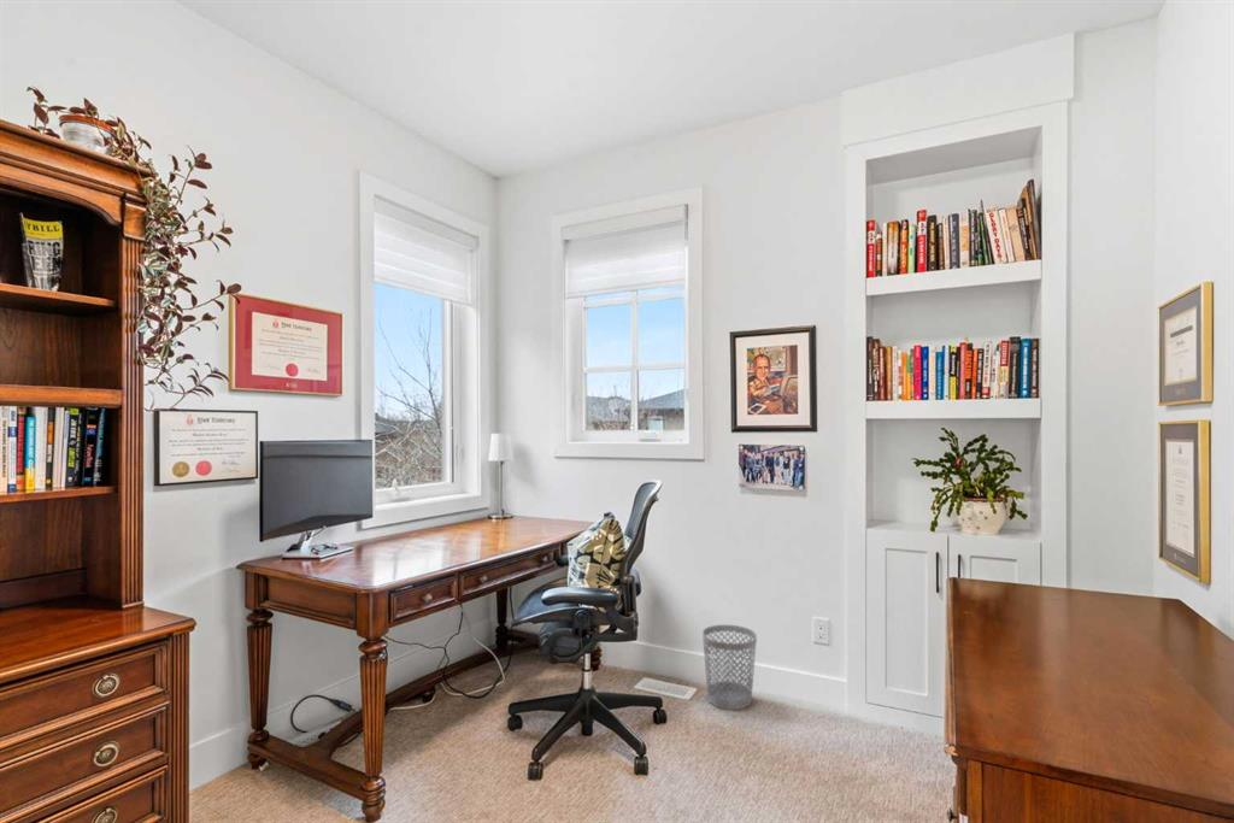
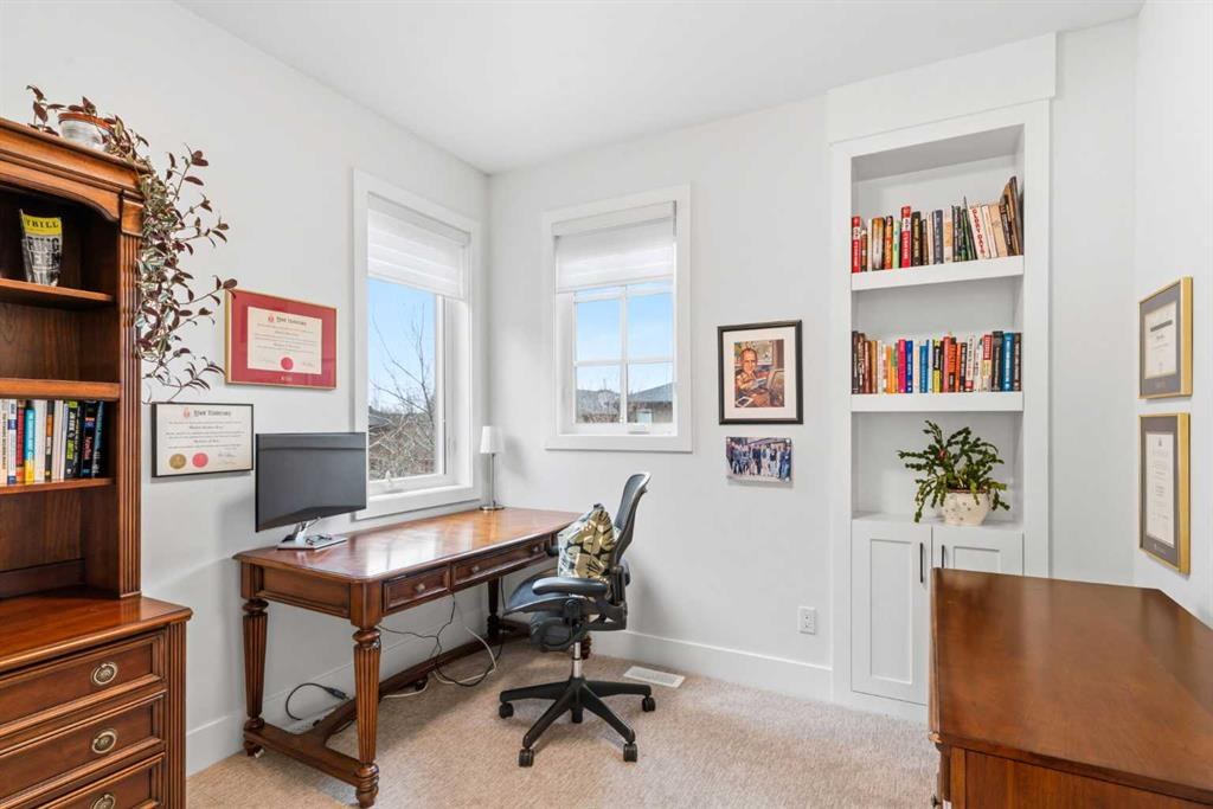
- wastebasket (729, 666)
